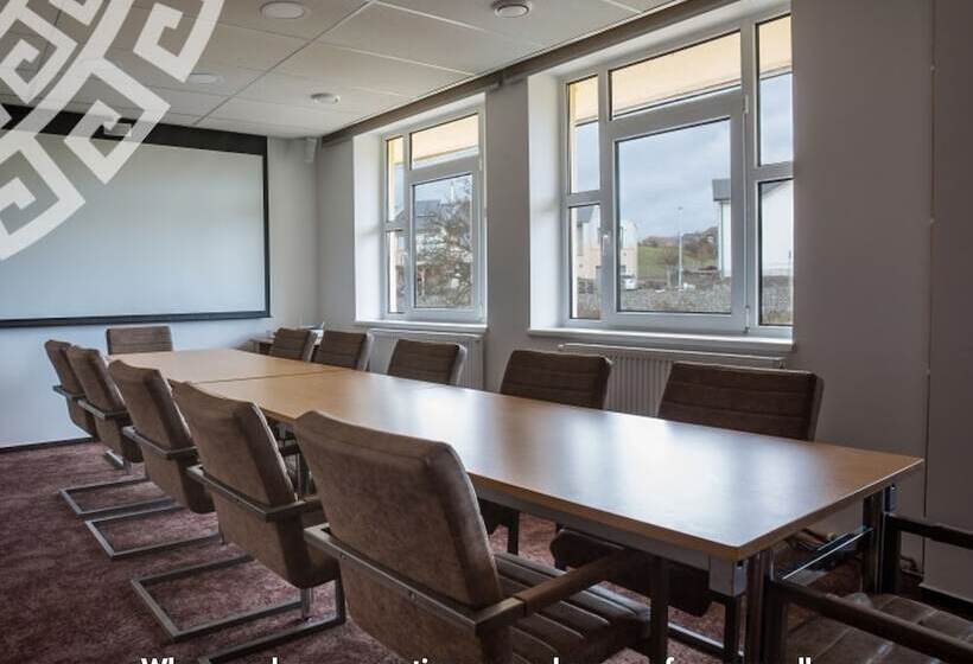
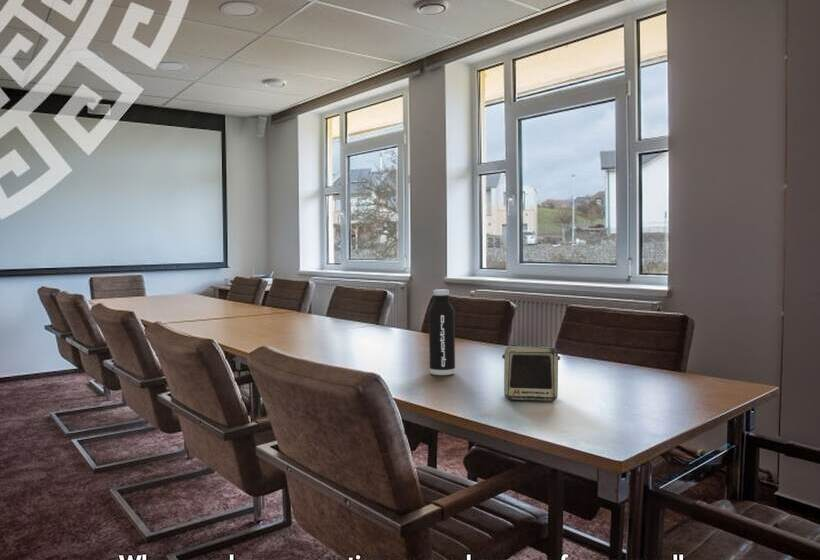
+ speaker (531, 371)
+ water bottle (441, 331)
